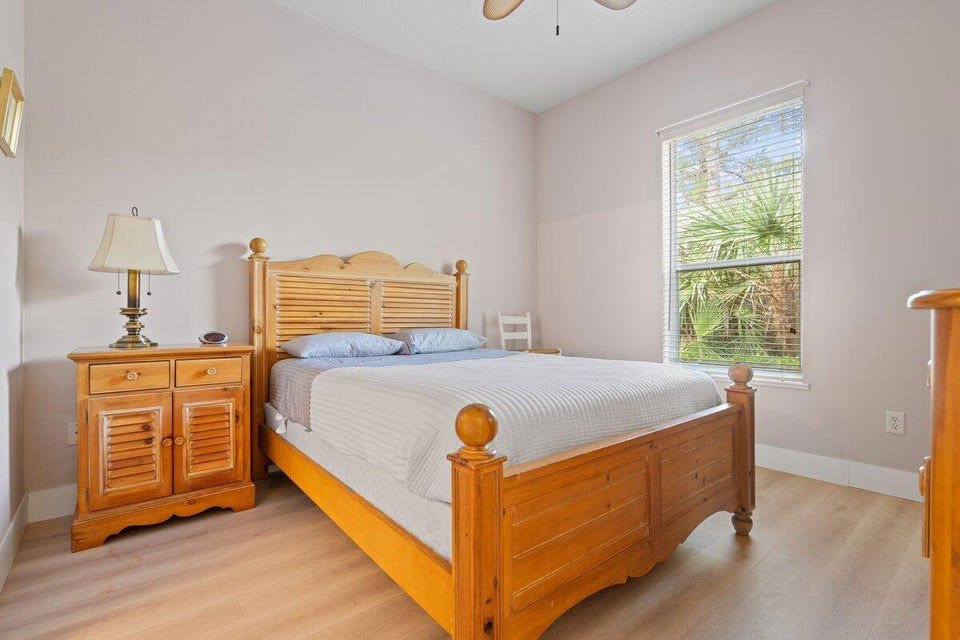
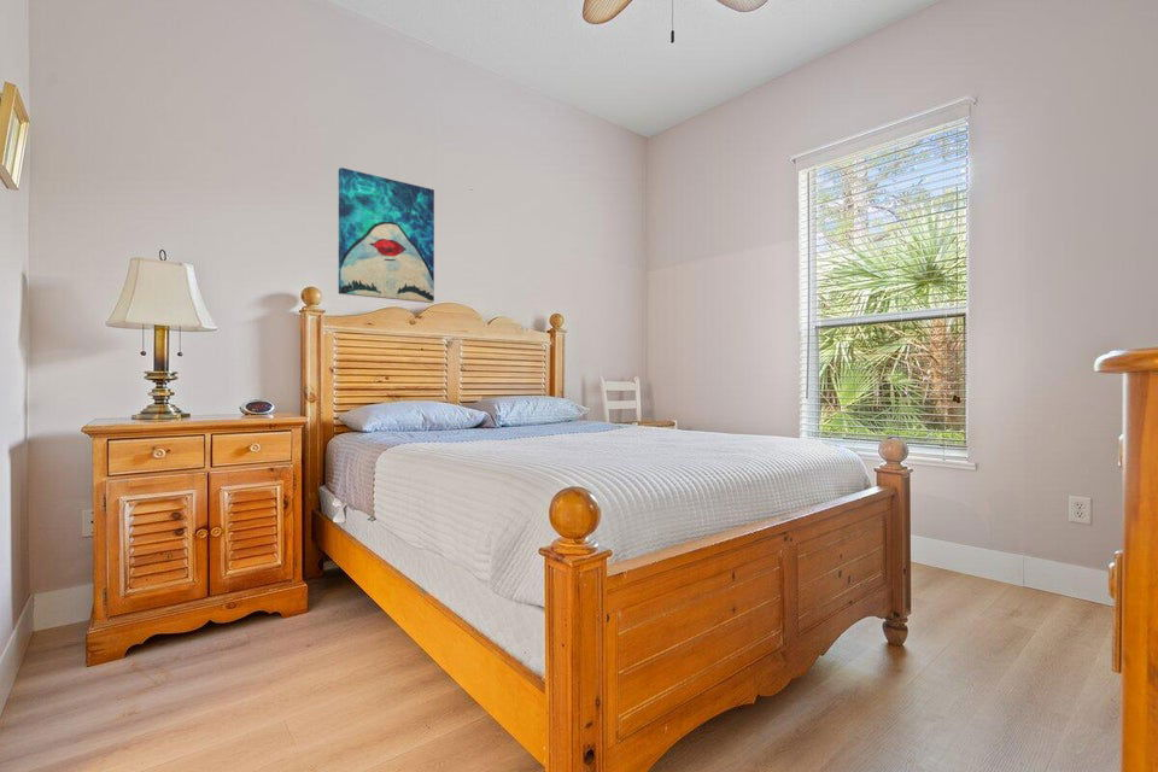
+ wall art (388, 239)
